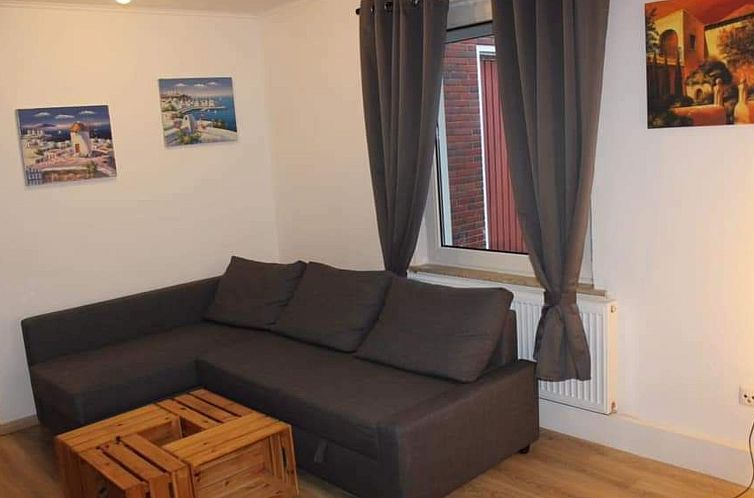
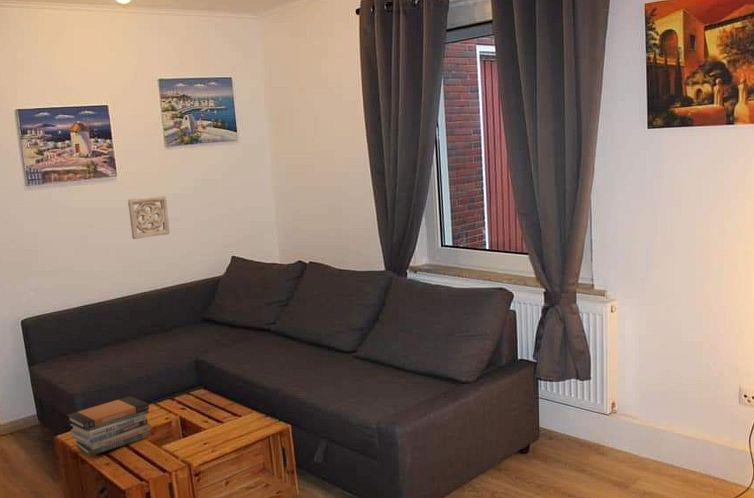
+ book stack (110, 425)
+ wall ornament (148, 217)
